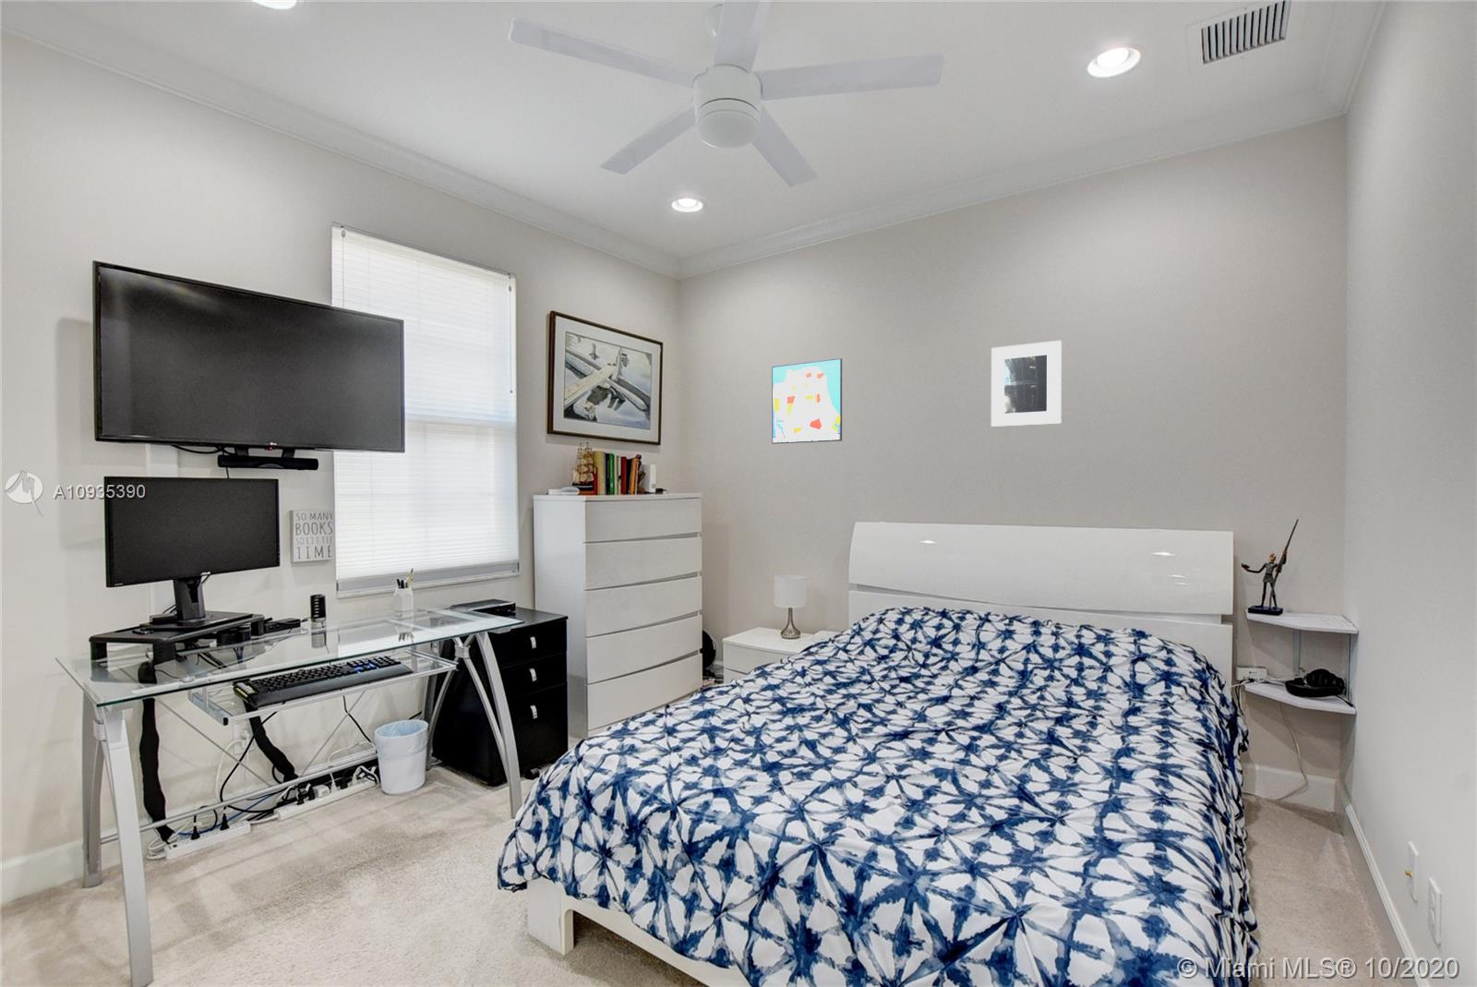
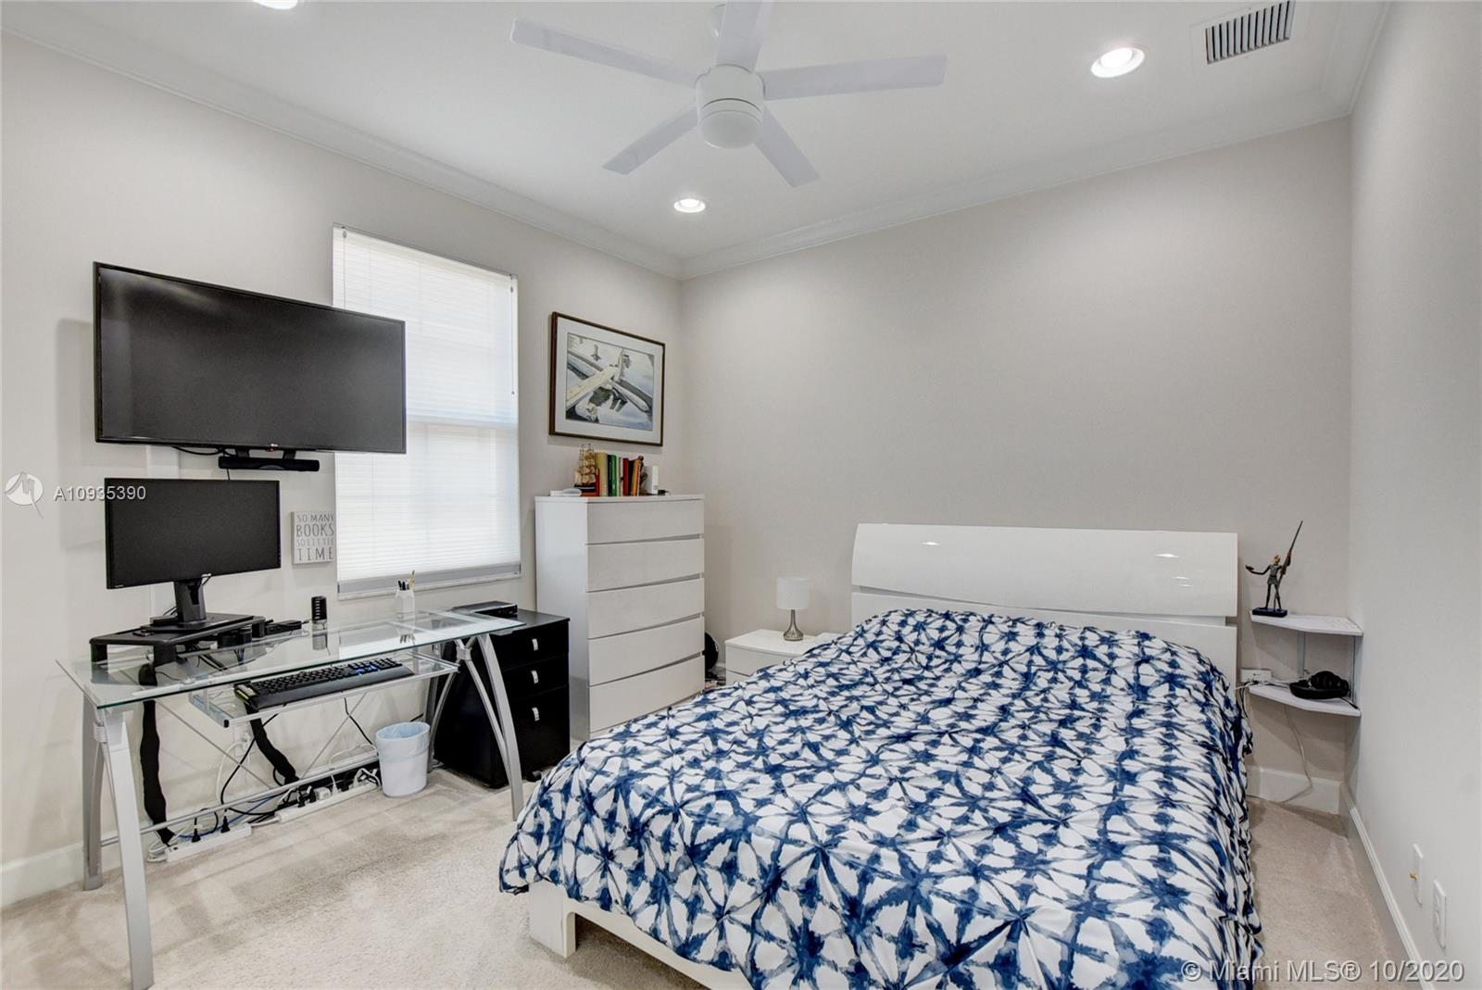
- wall art (805, 402)
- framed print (1024, 384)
